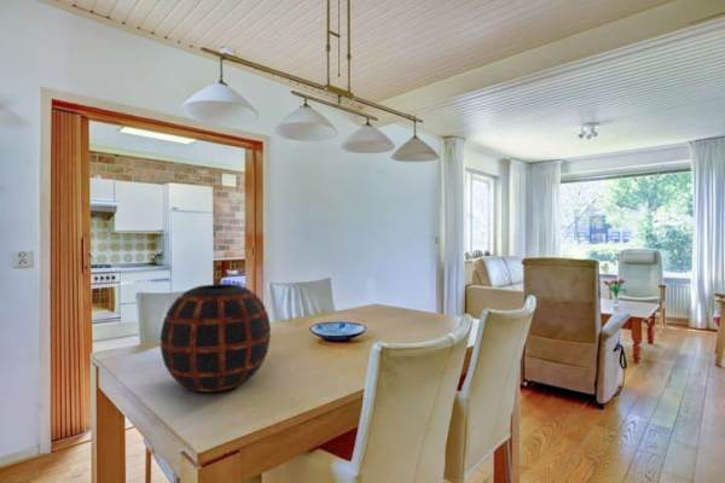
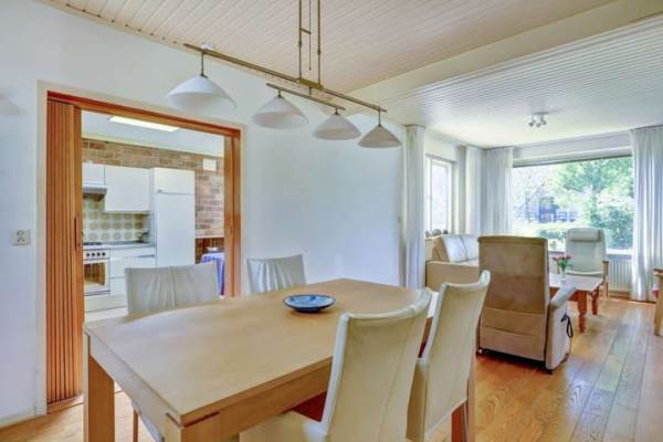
- decorative vase (218, 334)
